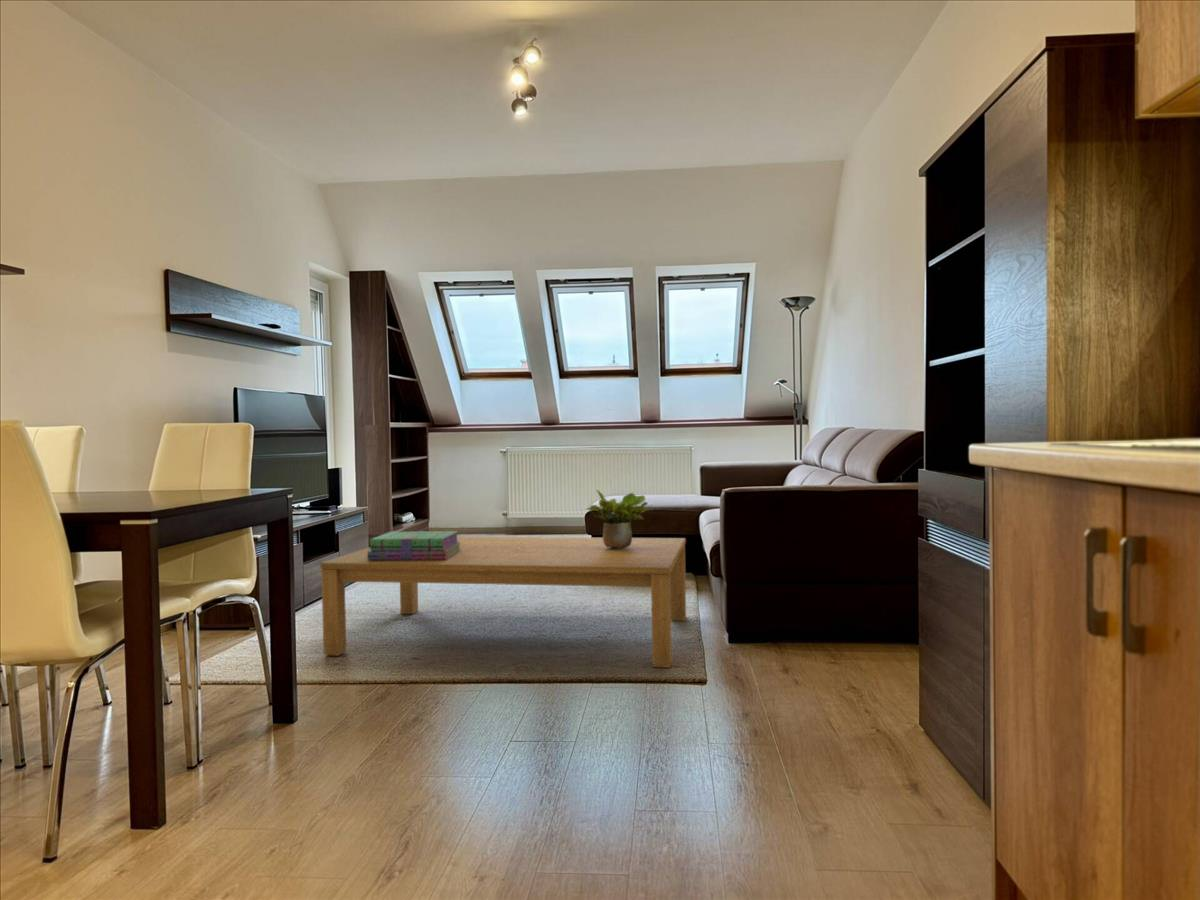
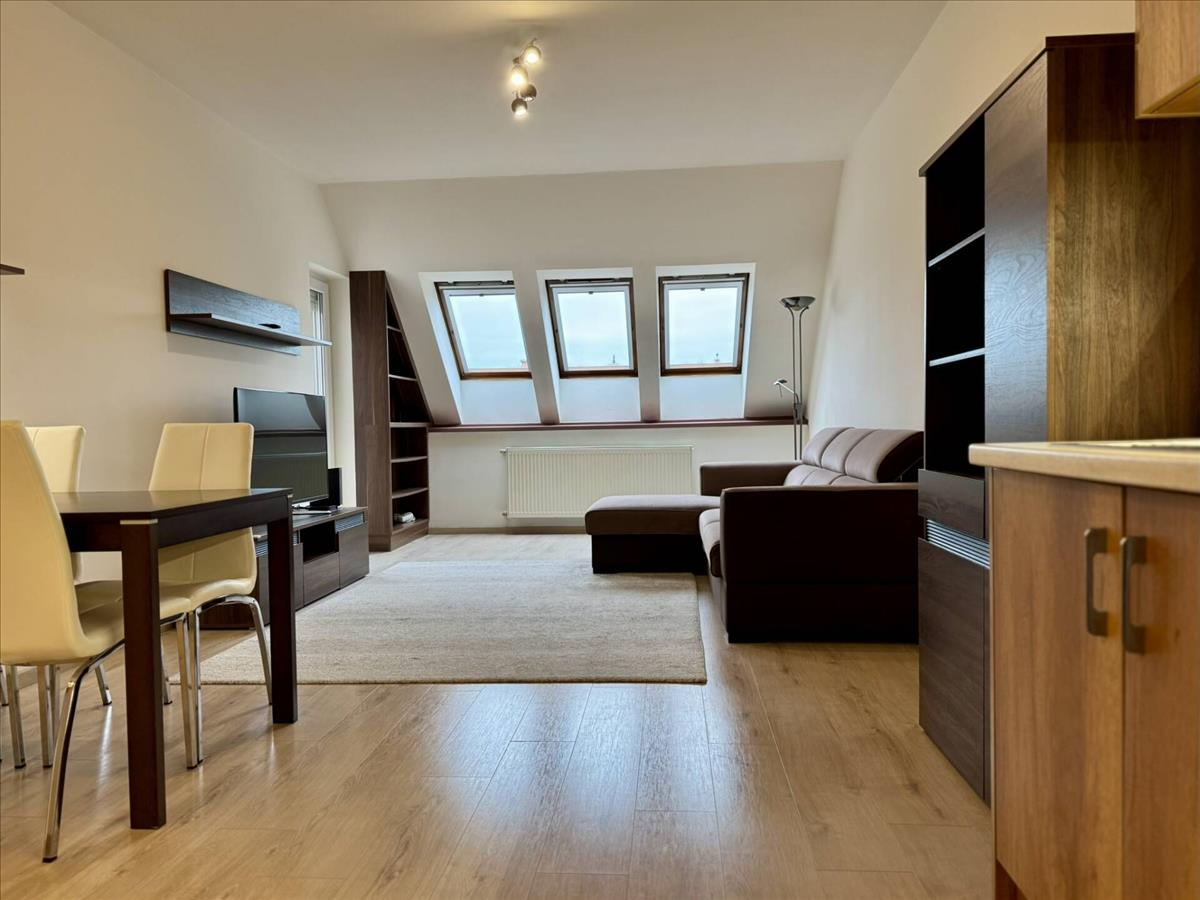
- coffee table (517, 584)
- stack of books (415, 544)
- potted plant (620, 518)
